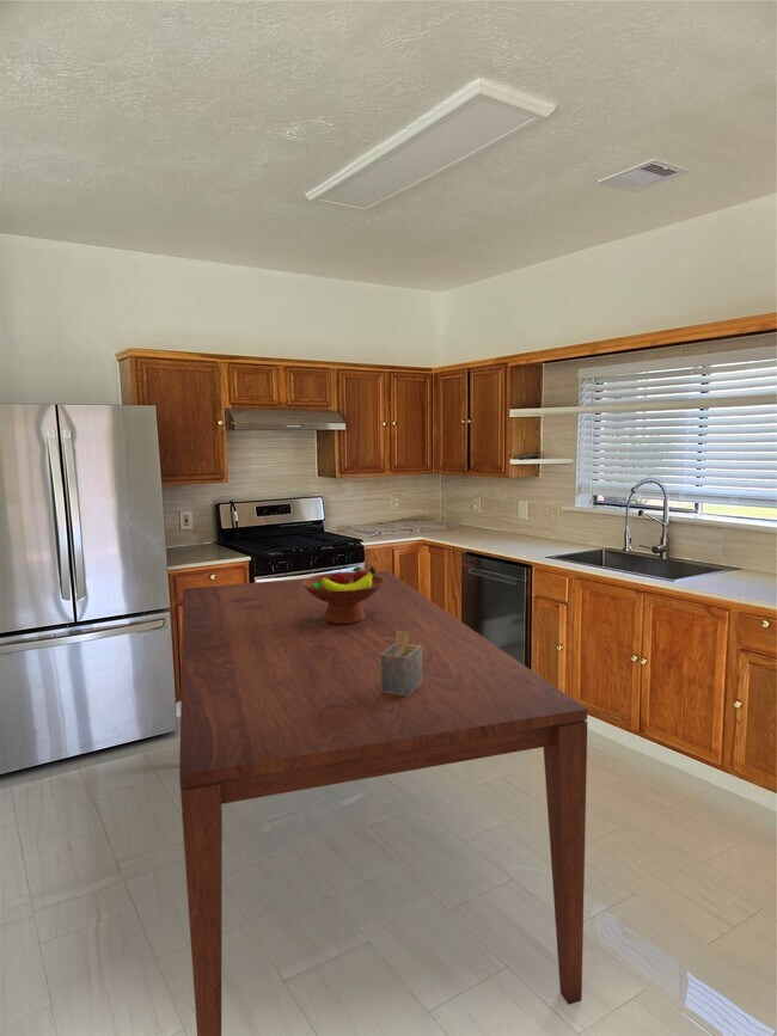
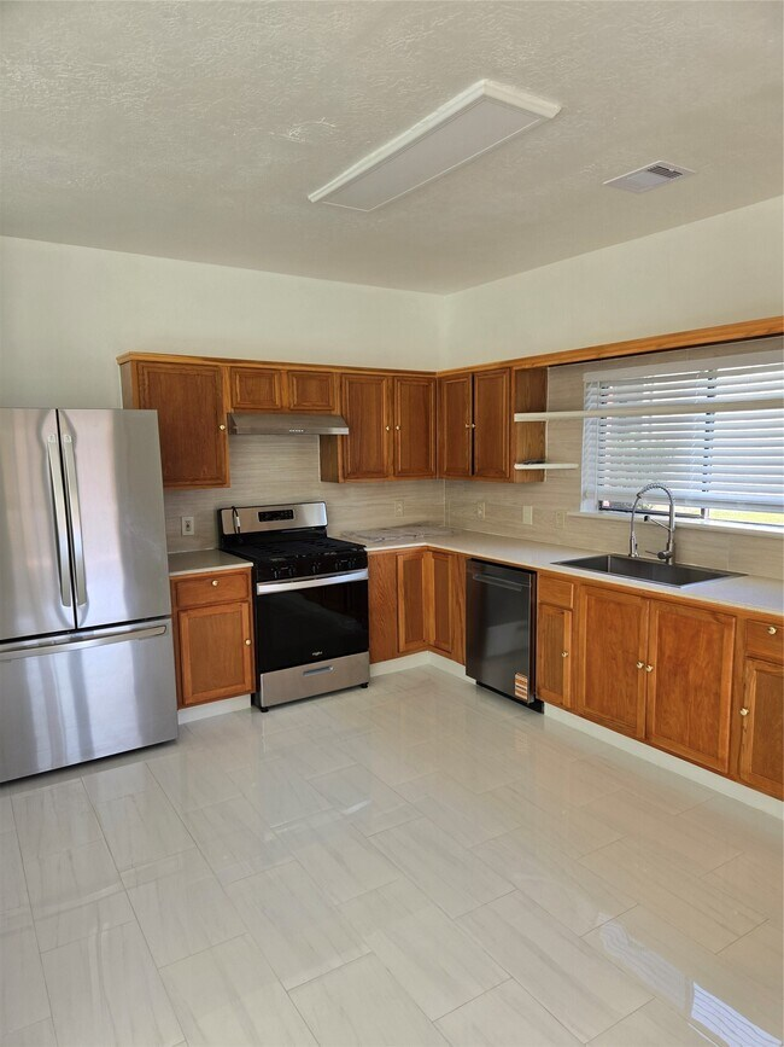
- fruit bowl (343, 591)
- napkin holder (402, 661)
- dining table (330, 742)
